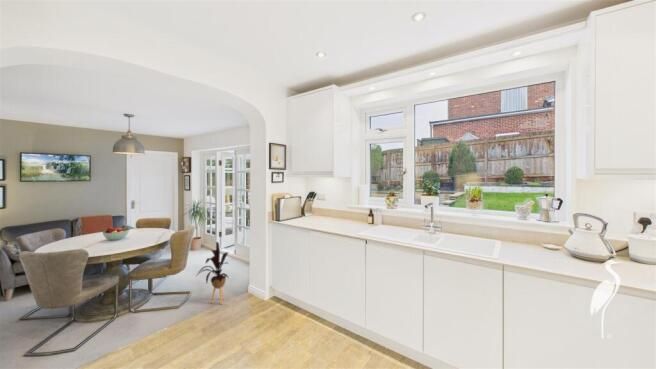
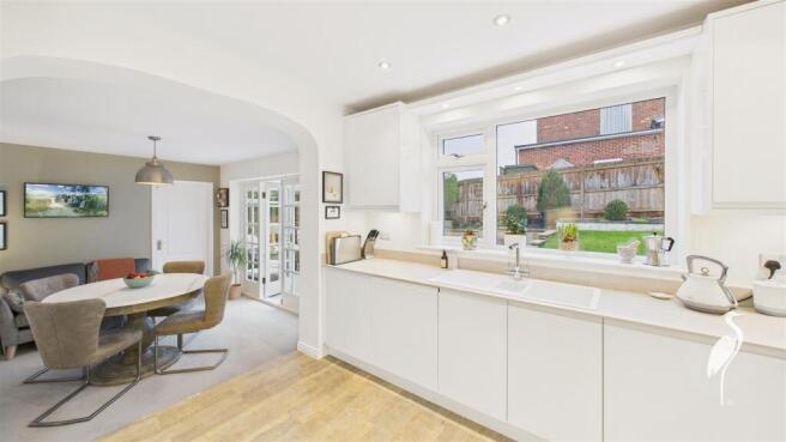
- house plant (214, 271)
